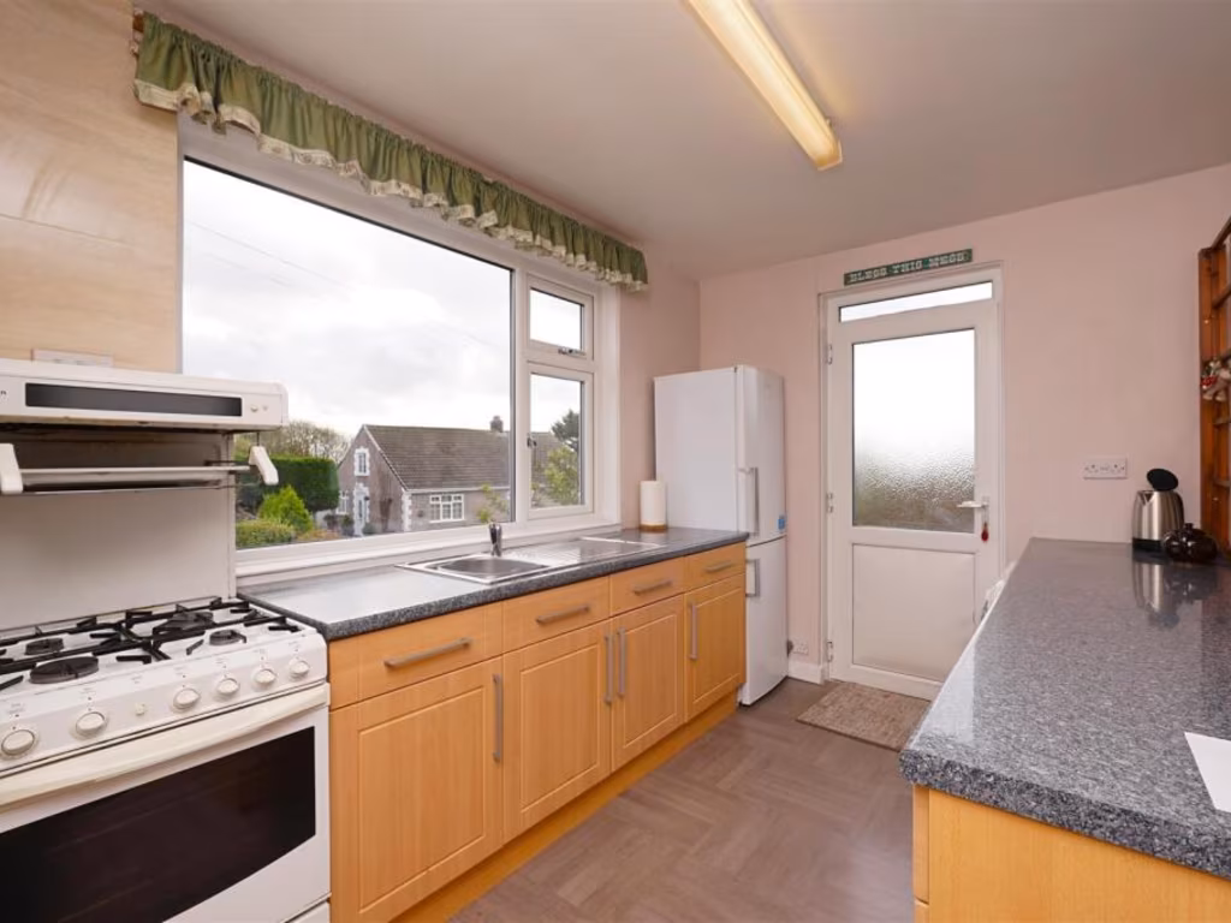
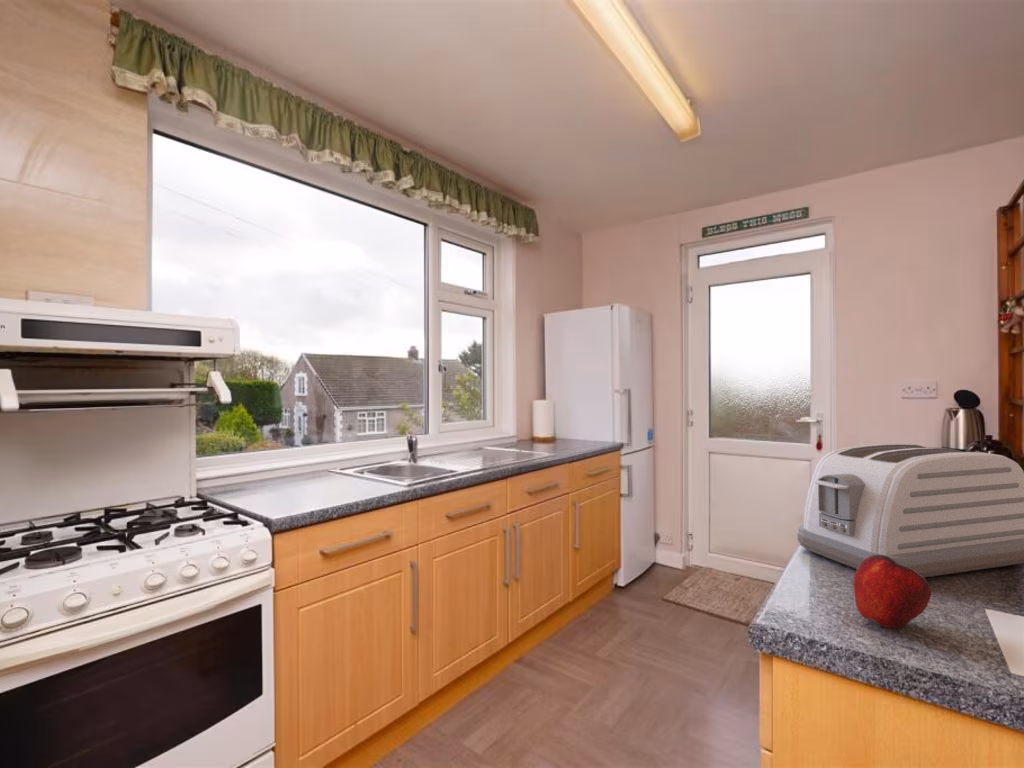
+ apple (891, 590)
+ toaster (911, 501)
